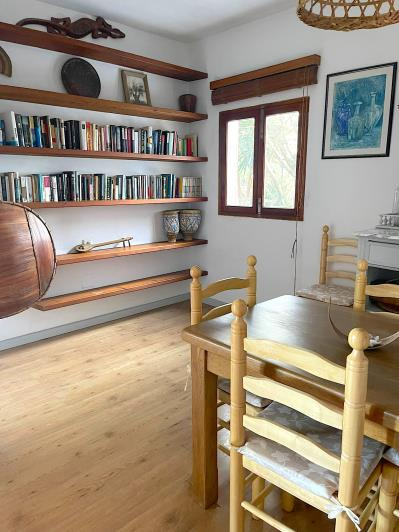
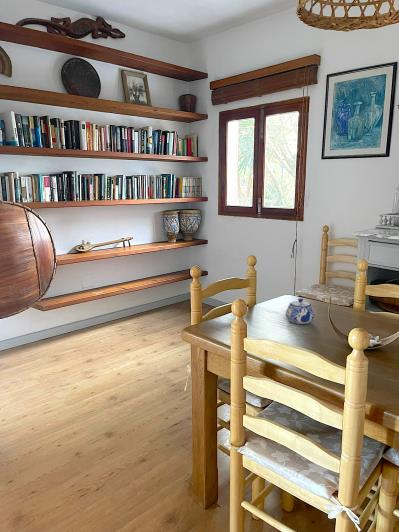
+ teapot (301, 310)
